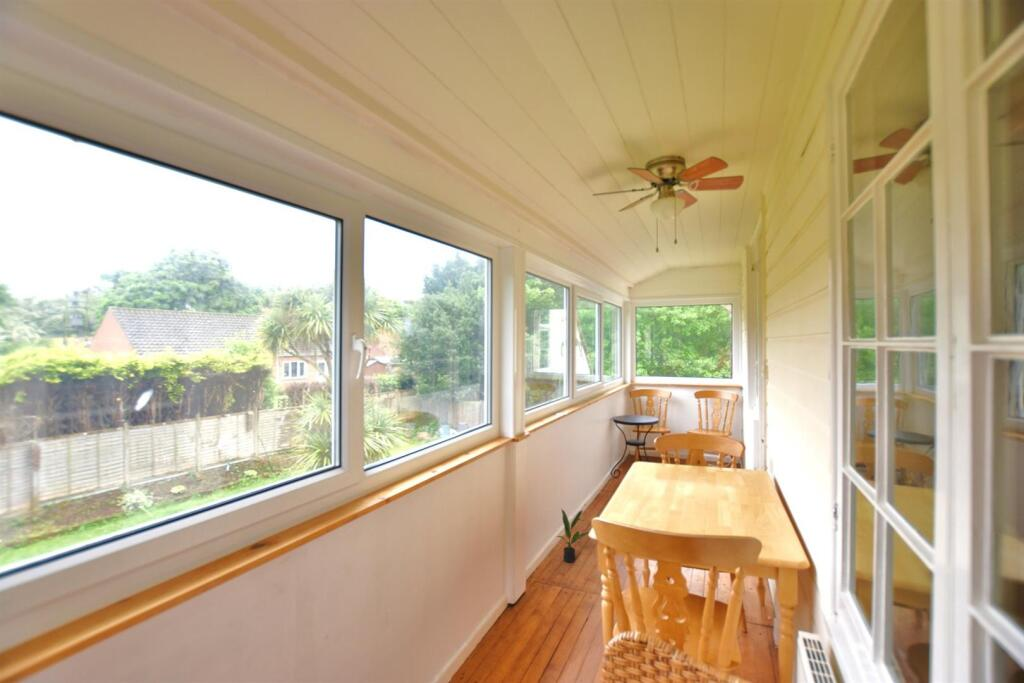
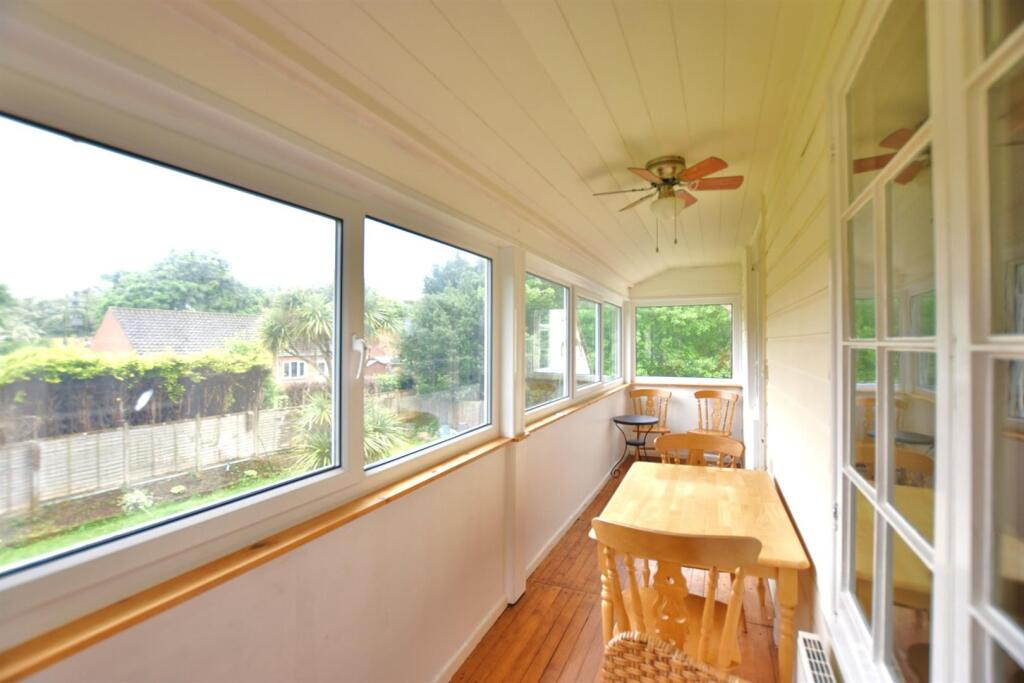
- potted plant (574, 534)
